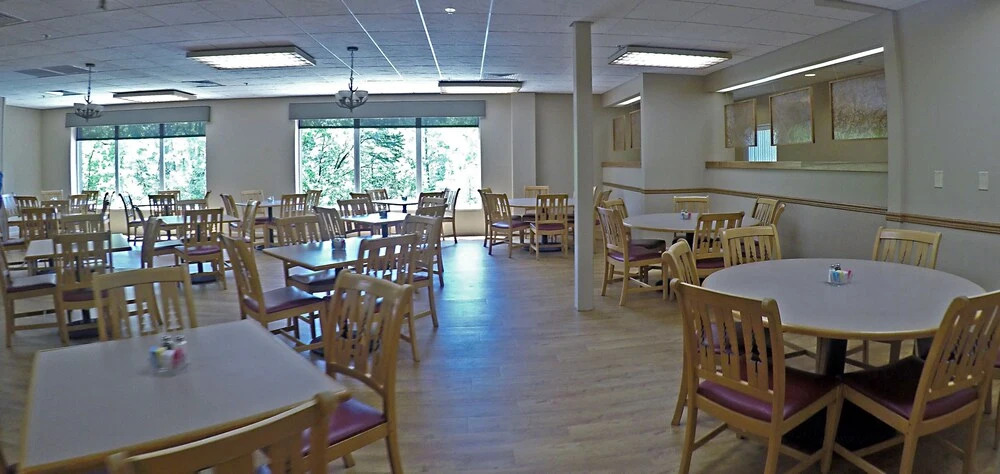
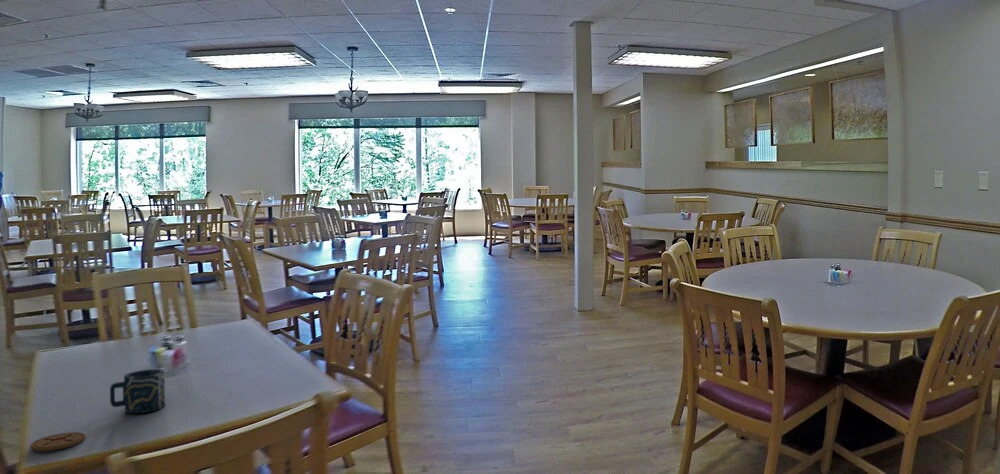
+ cup (137, 391)
+ coaster (58, 441)
